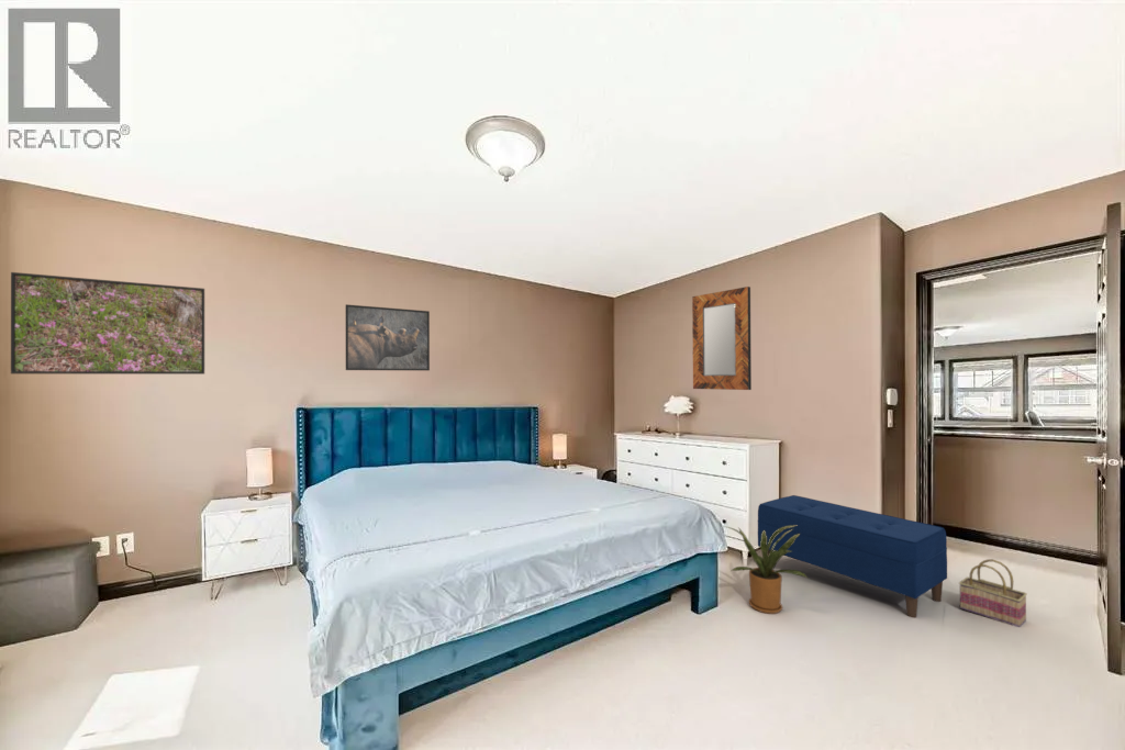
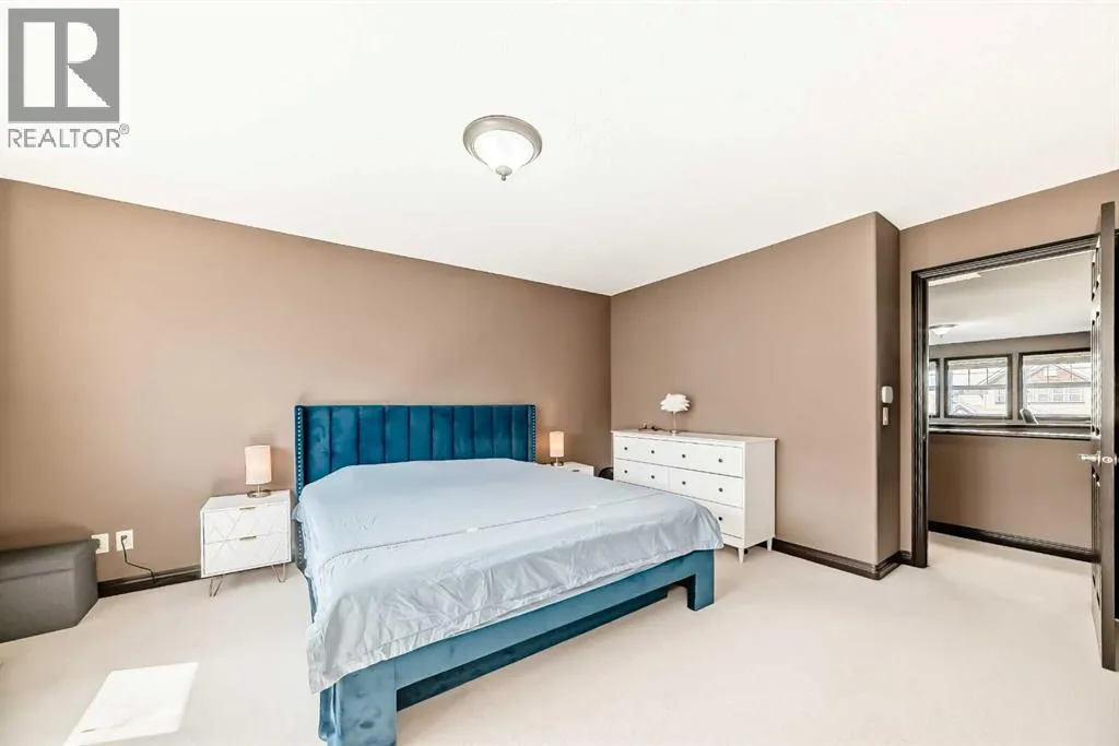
- basket (992, 589)
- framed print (389, 338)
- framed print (115, 327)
- house plant (766, 562)
- bench (844, 548)
- home mirror (720, 340)
